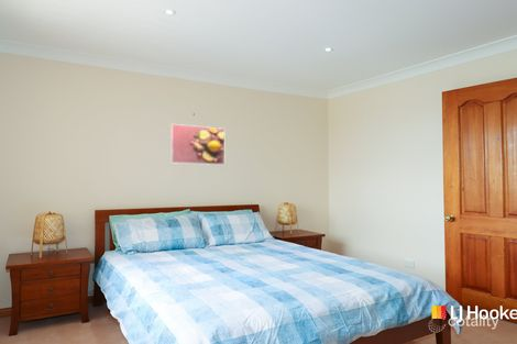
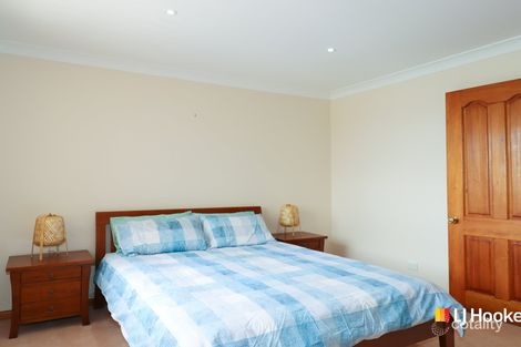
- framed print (198, 145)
